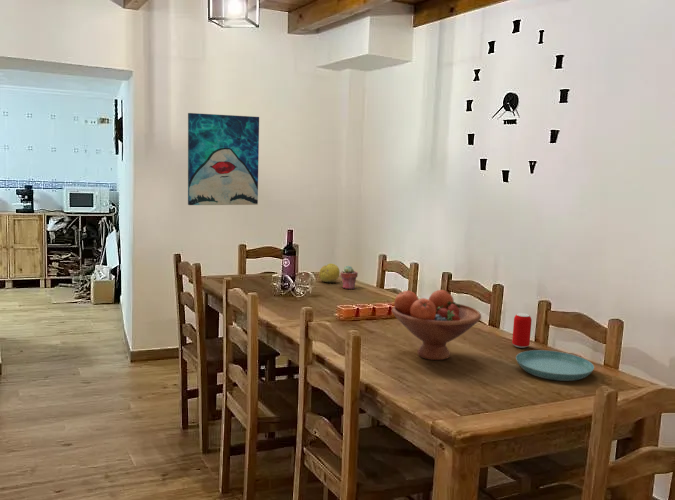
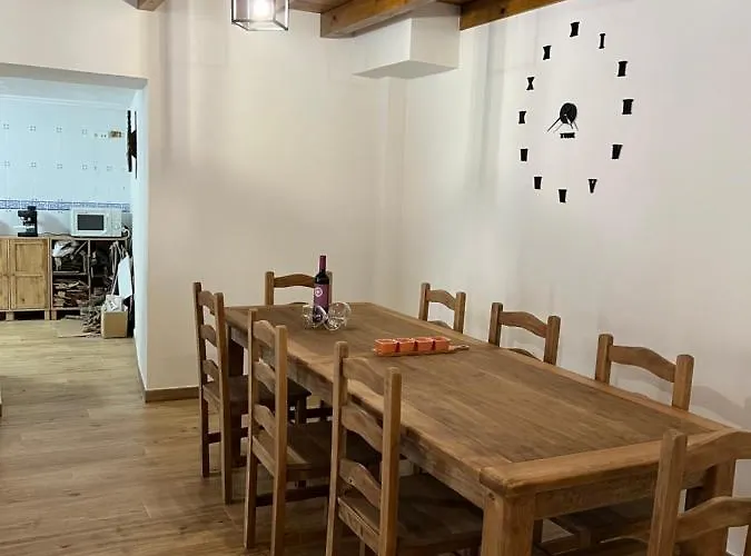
- fruit bowl (435, 324)
- beverage can (521, 330)
- fruit (329, 272)
- potted succulent (348, 276)
- wall art (223, 160)
- saucer (553, 366)
